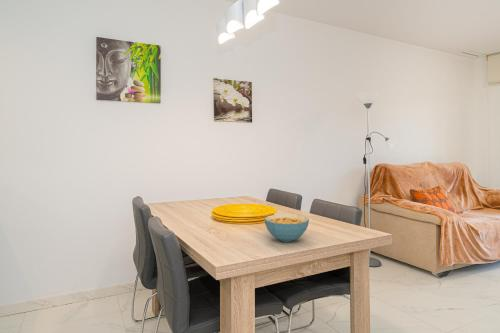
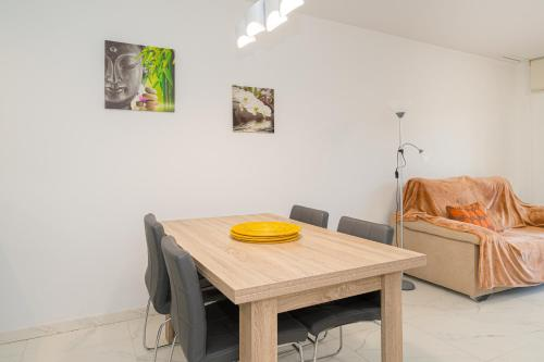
- cereal bowl (286, 229)
